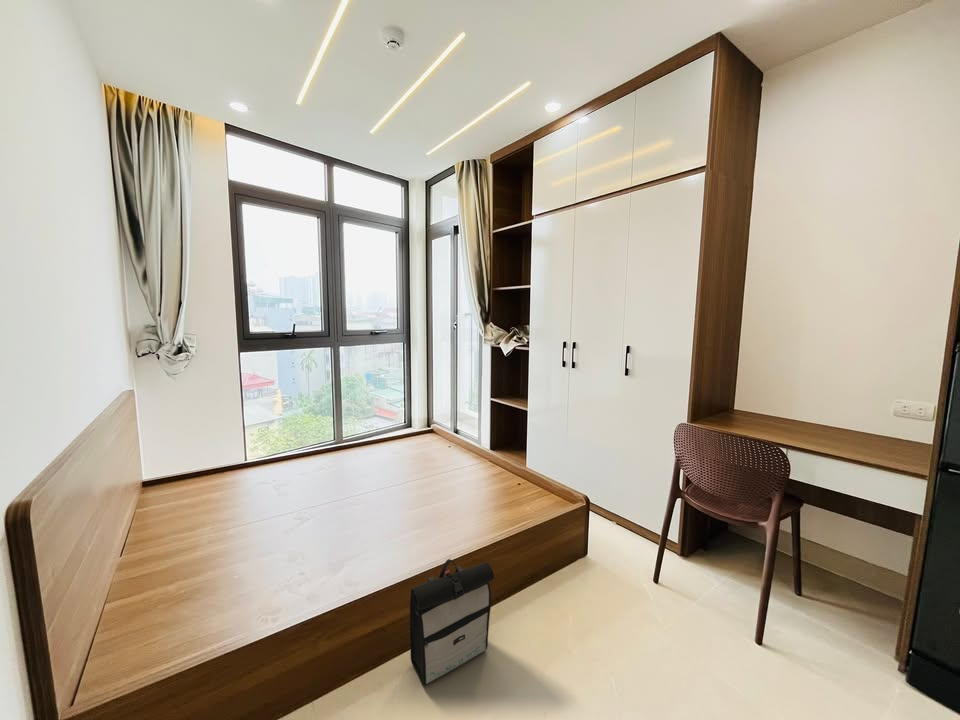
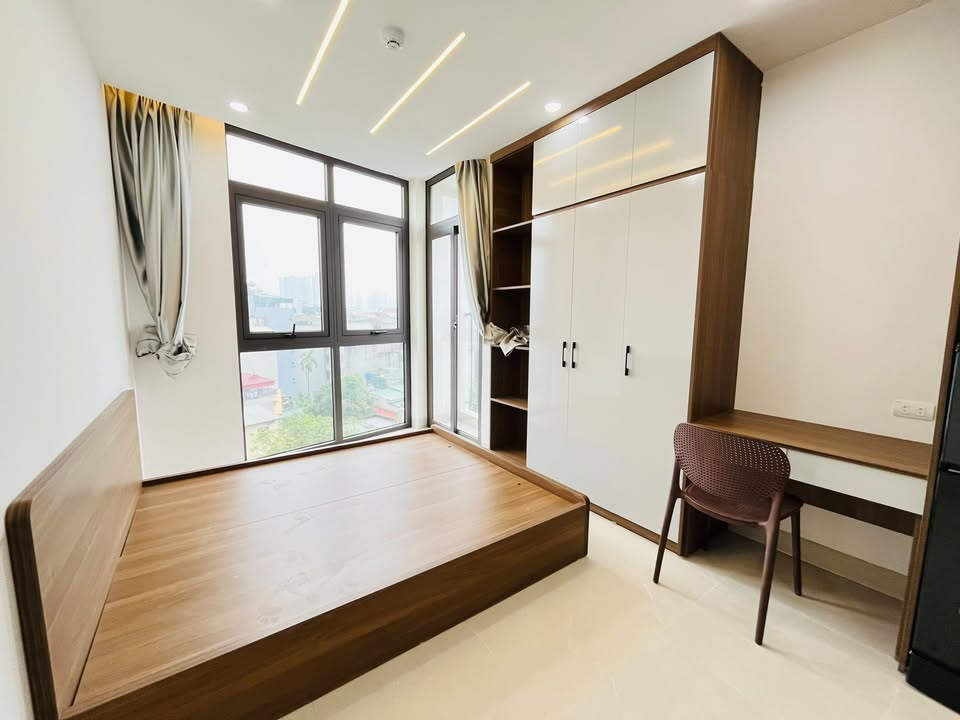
- backpack (450, 611)
